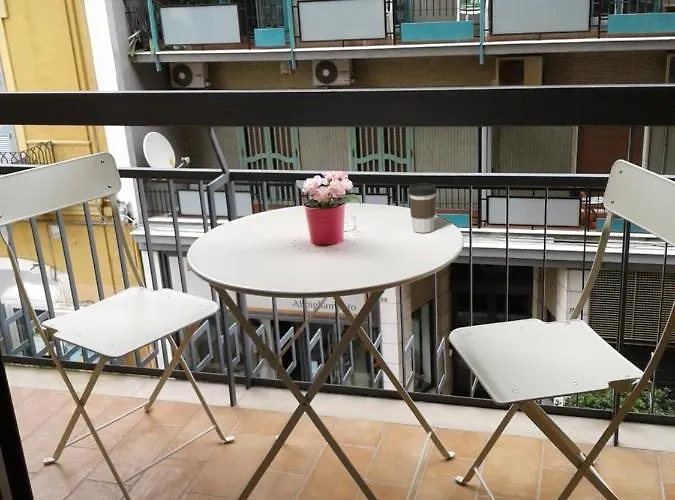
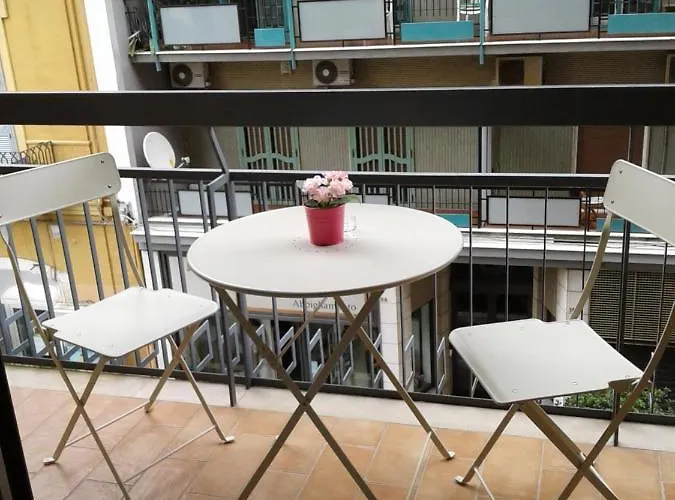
- coffee cup (422, 208)
